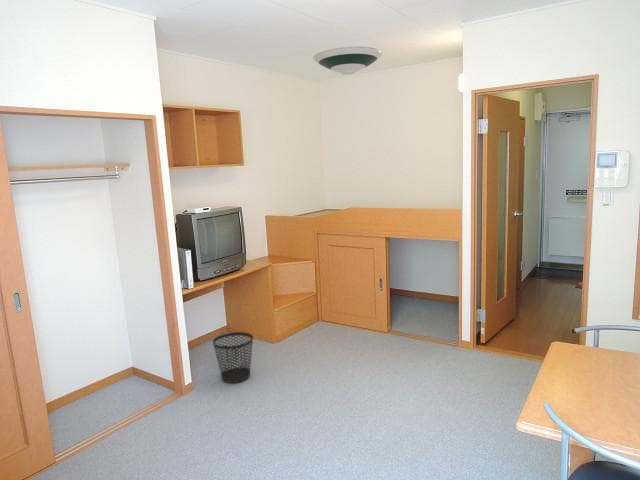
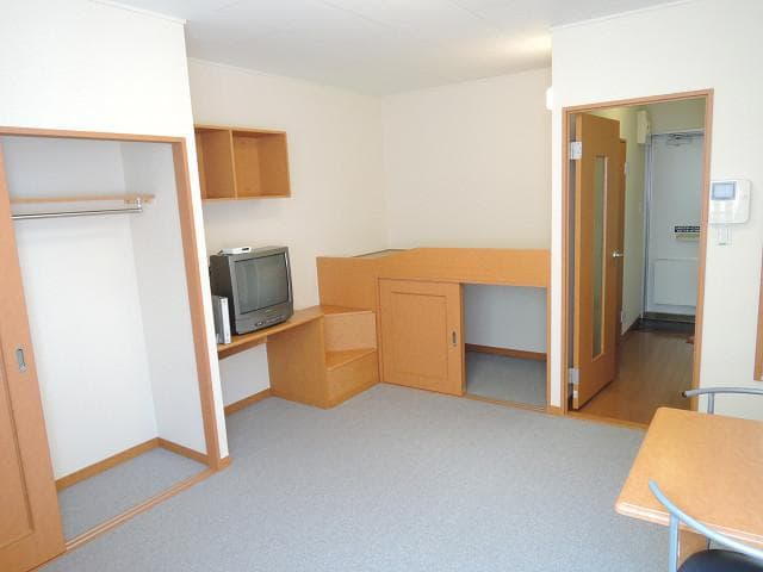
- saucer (347, 64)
- wastebasket (234, 358)
